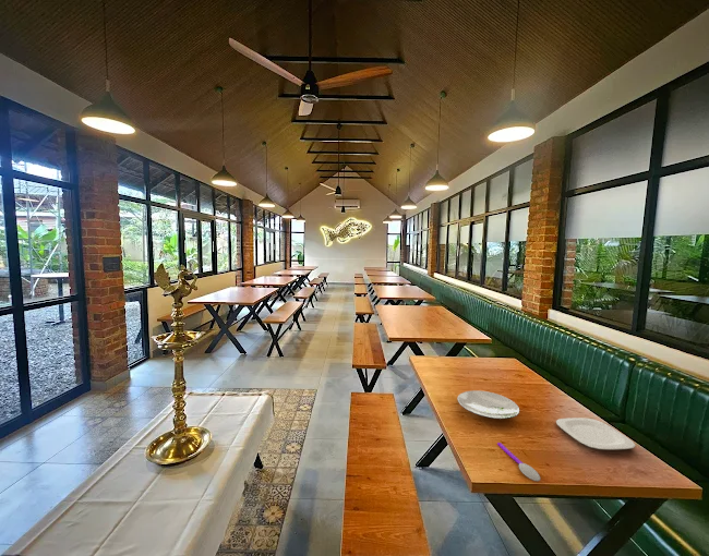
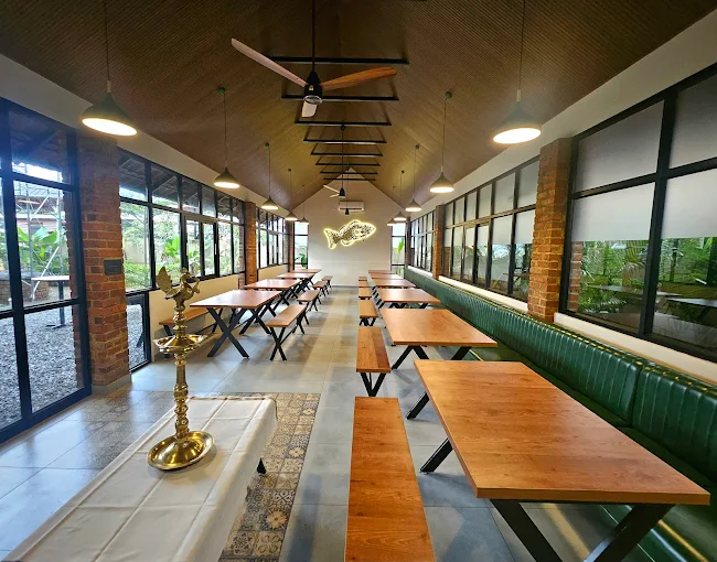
- plate (592, 433)
- spoon (516, 459)
- plate (486, 407)
